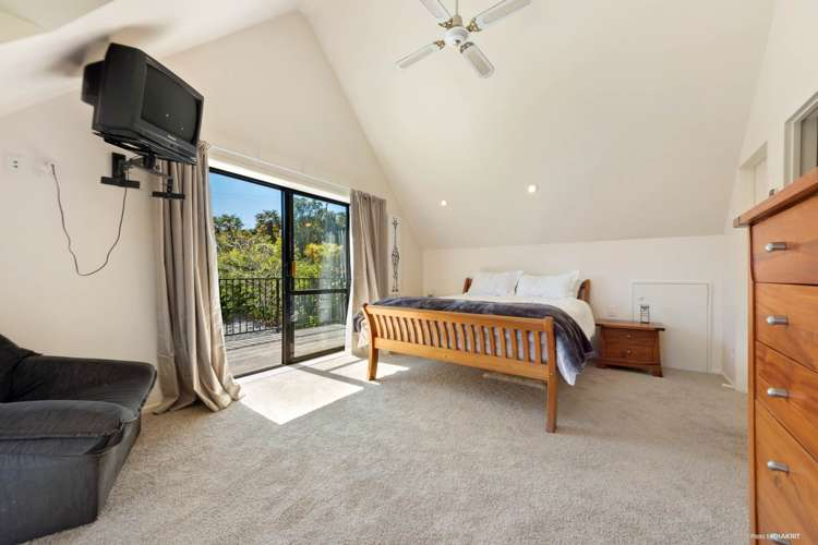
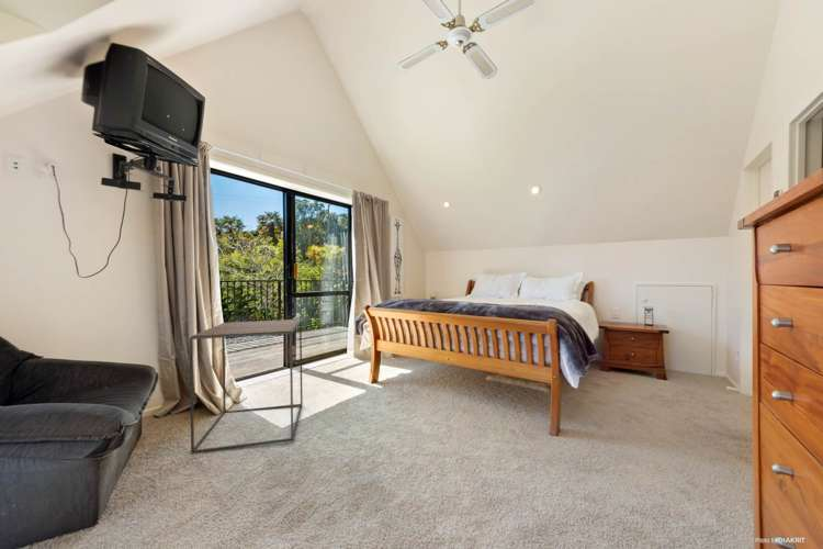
+ side table (224, 376)
